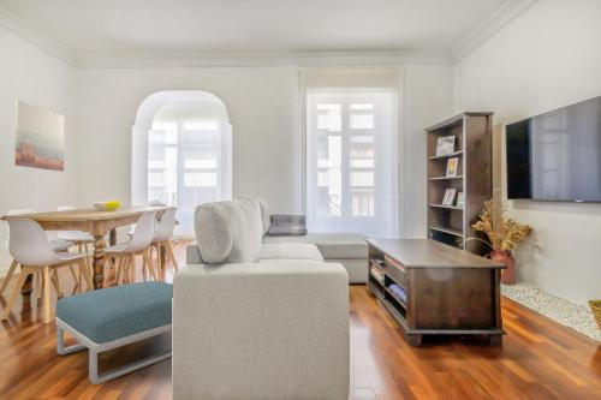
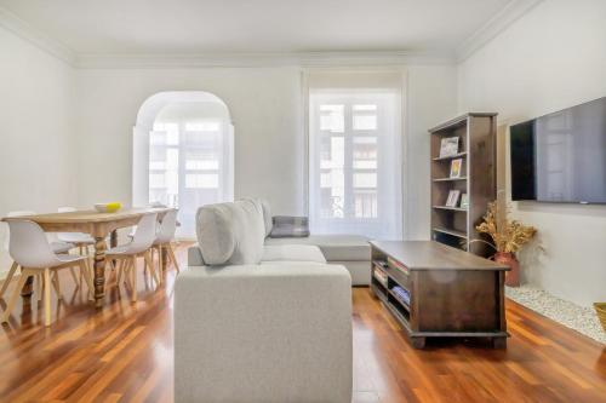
- wall art (41, 138)
- footstool (133, 320)
